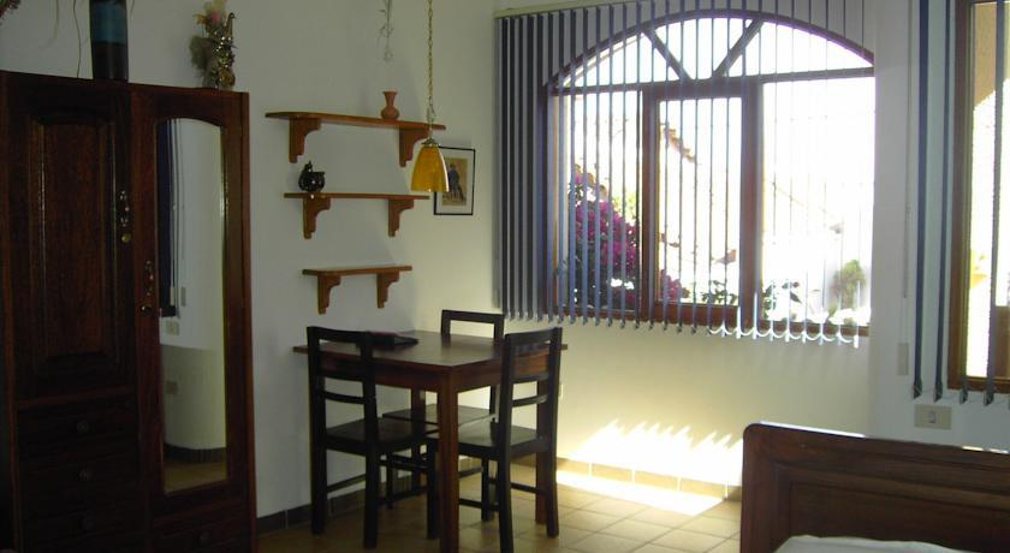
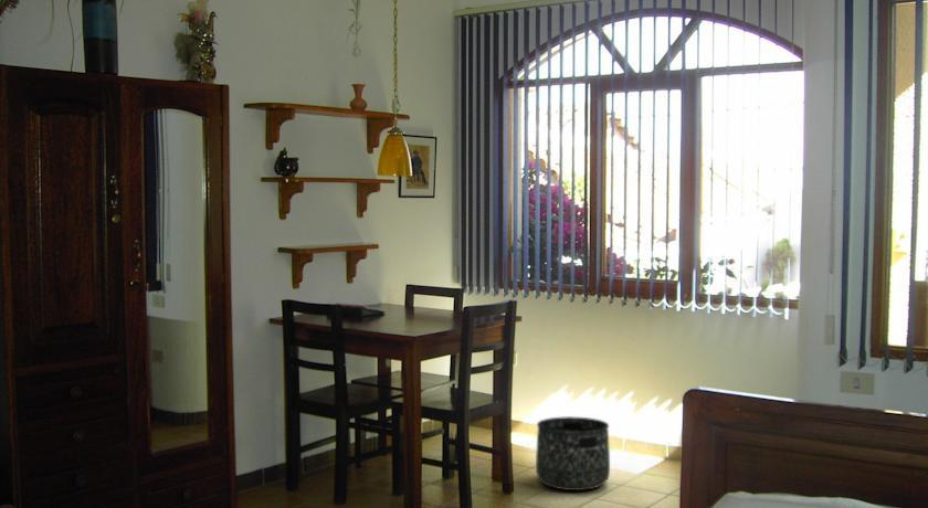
+ basket (572, 453)
